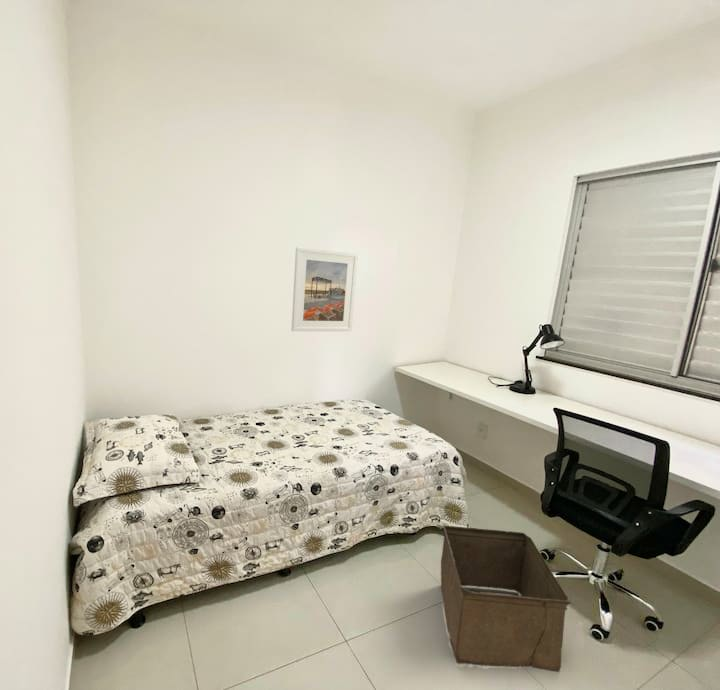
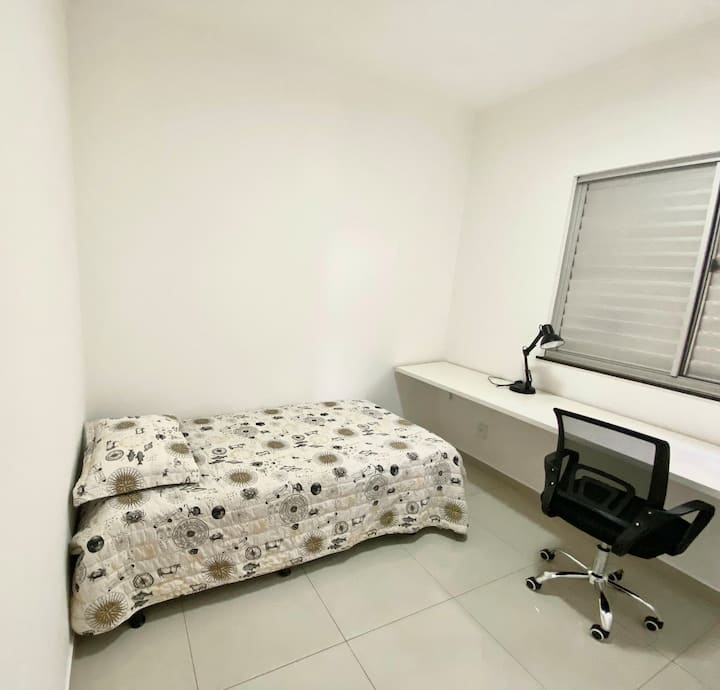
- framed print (325, 291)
- storage bin (496, 593)
